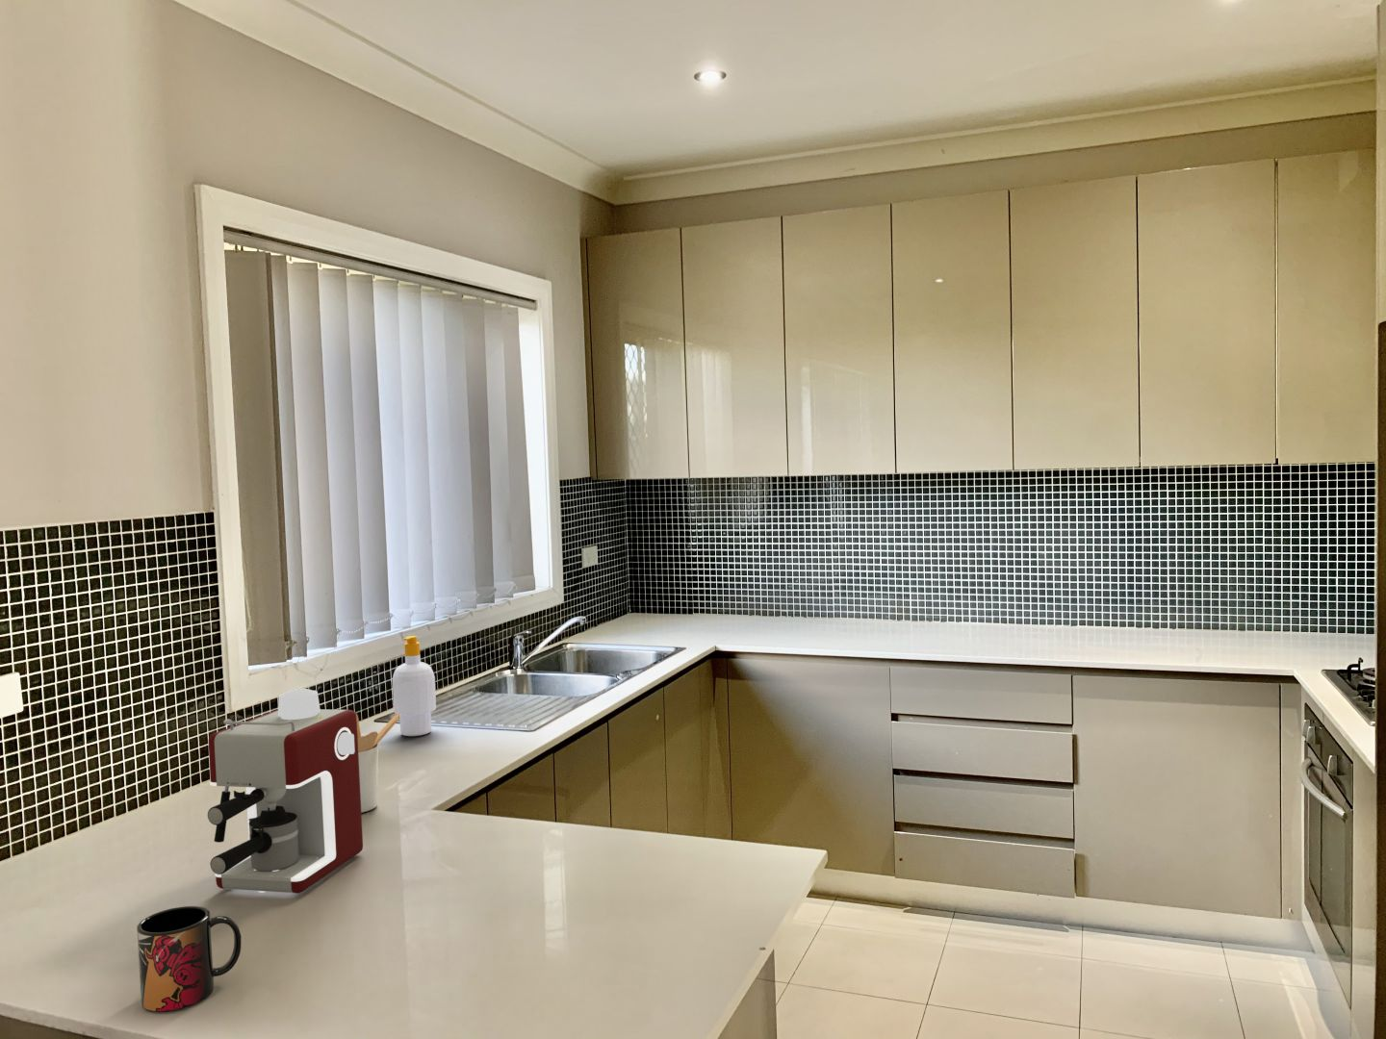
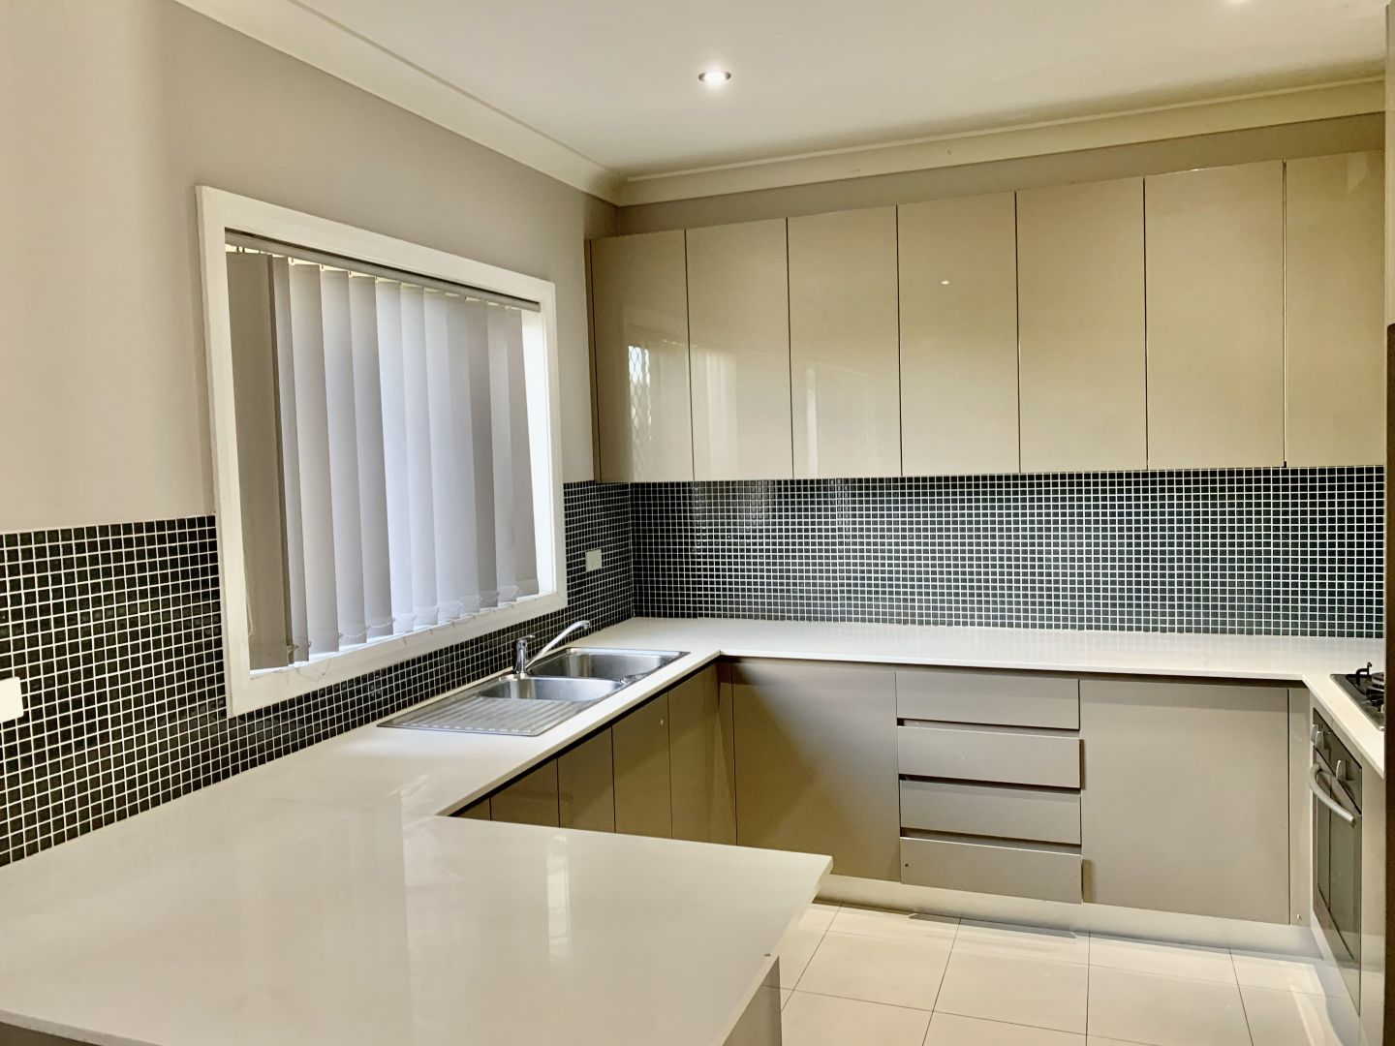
- mug (192, 953)
- coffee maker (273, 791)
- soap bottle (414, 685)
- utensil holder (367, 760)
